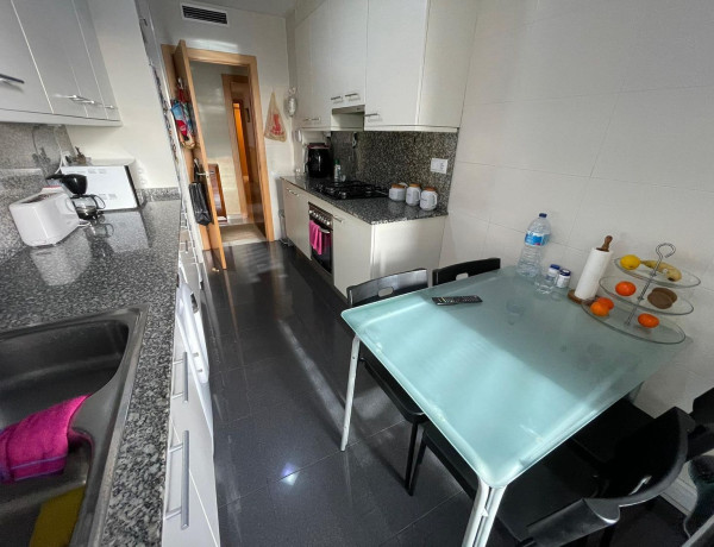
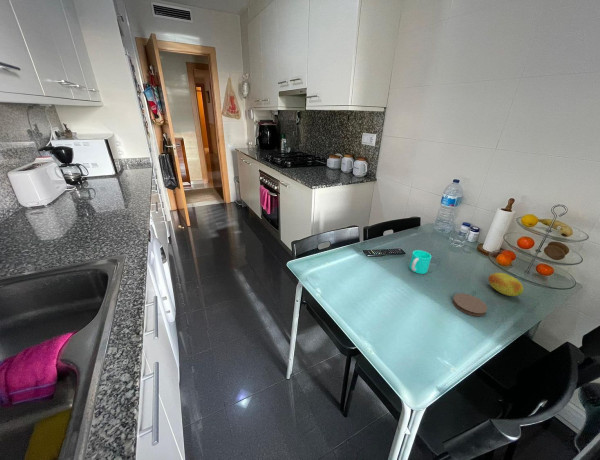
+ fruit (505, 283)
+ coaster (469, 304)
+ cup (418, 262)
